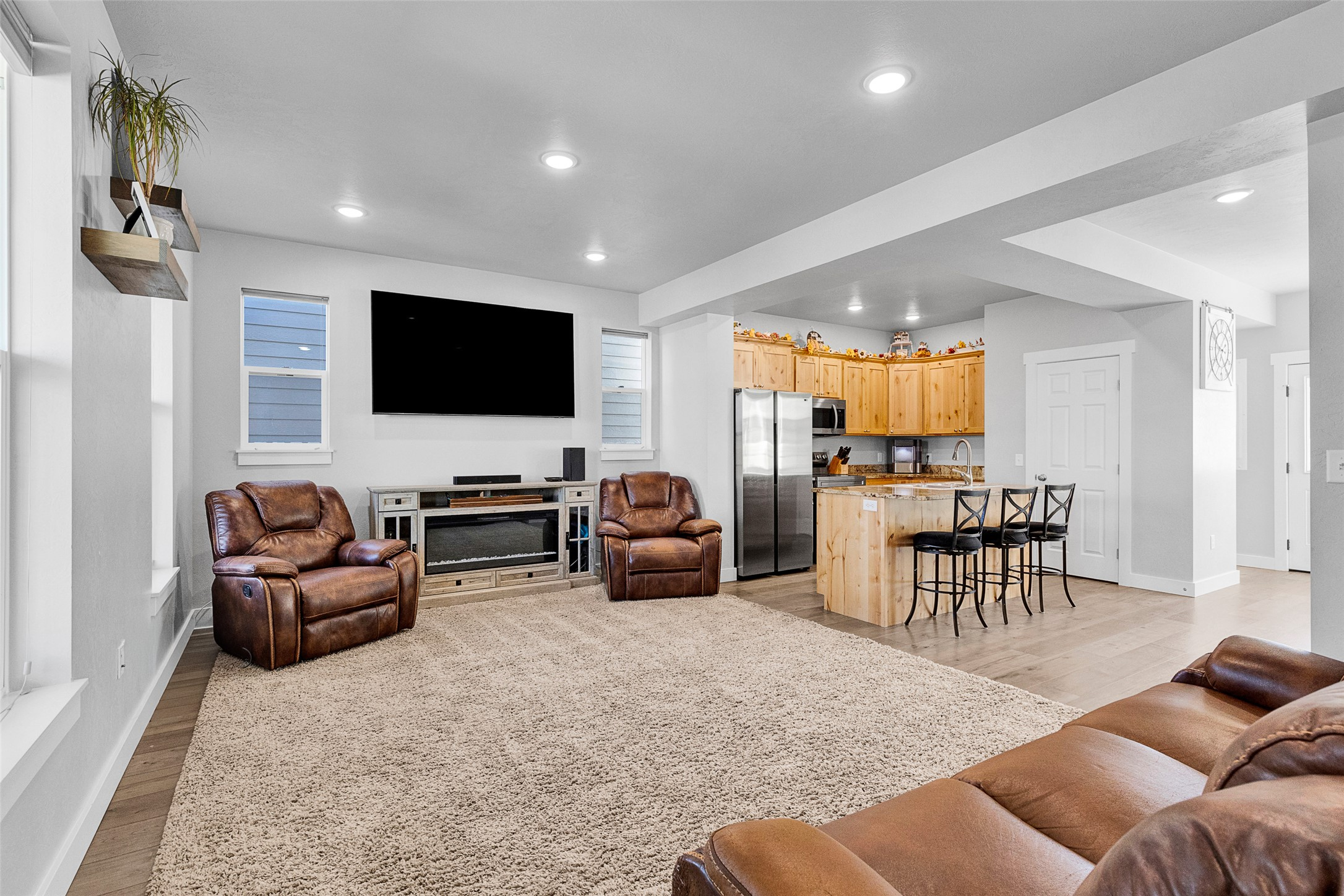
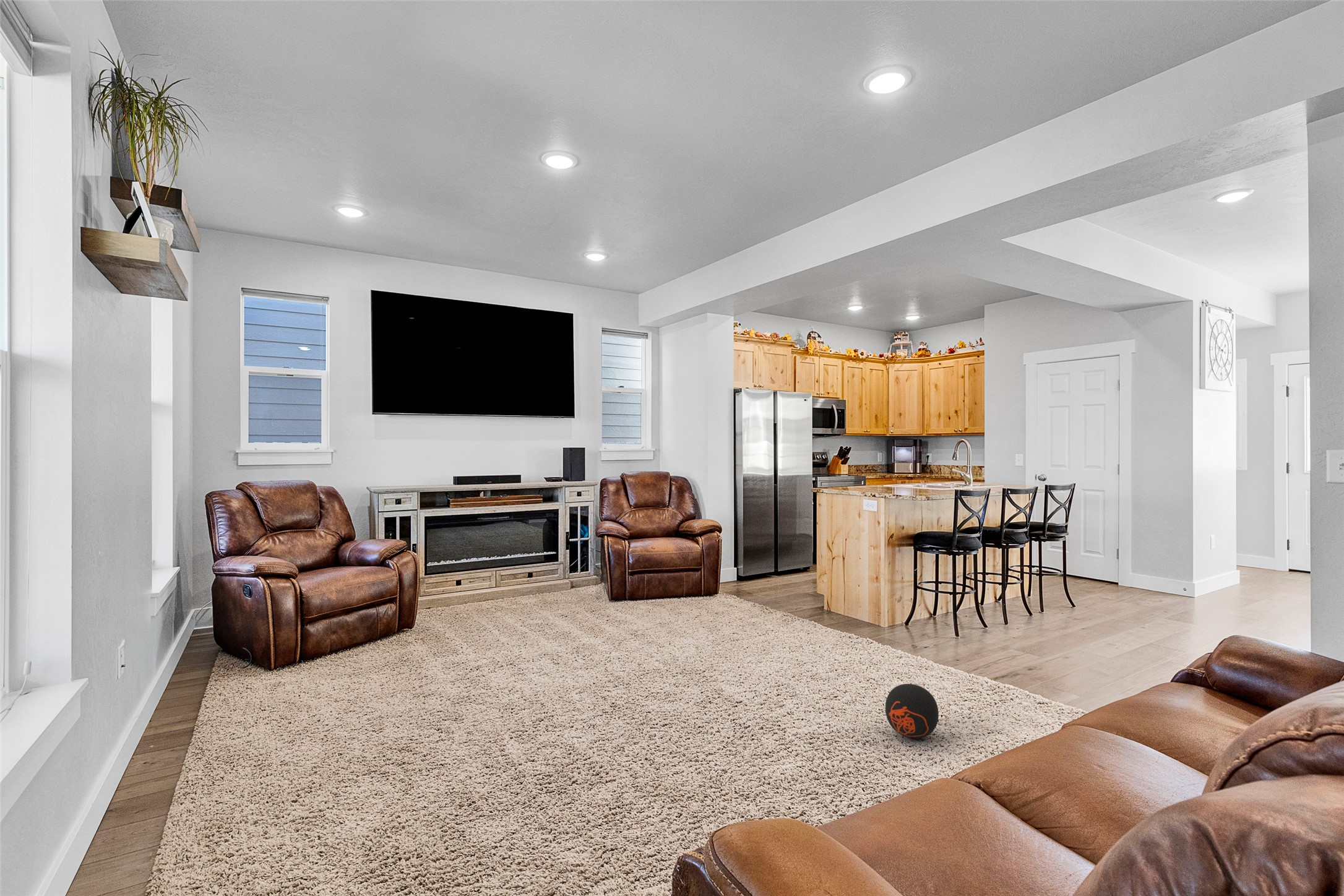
+ decorative ball (911, 710)
